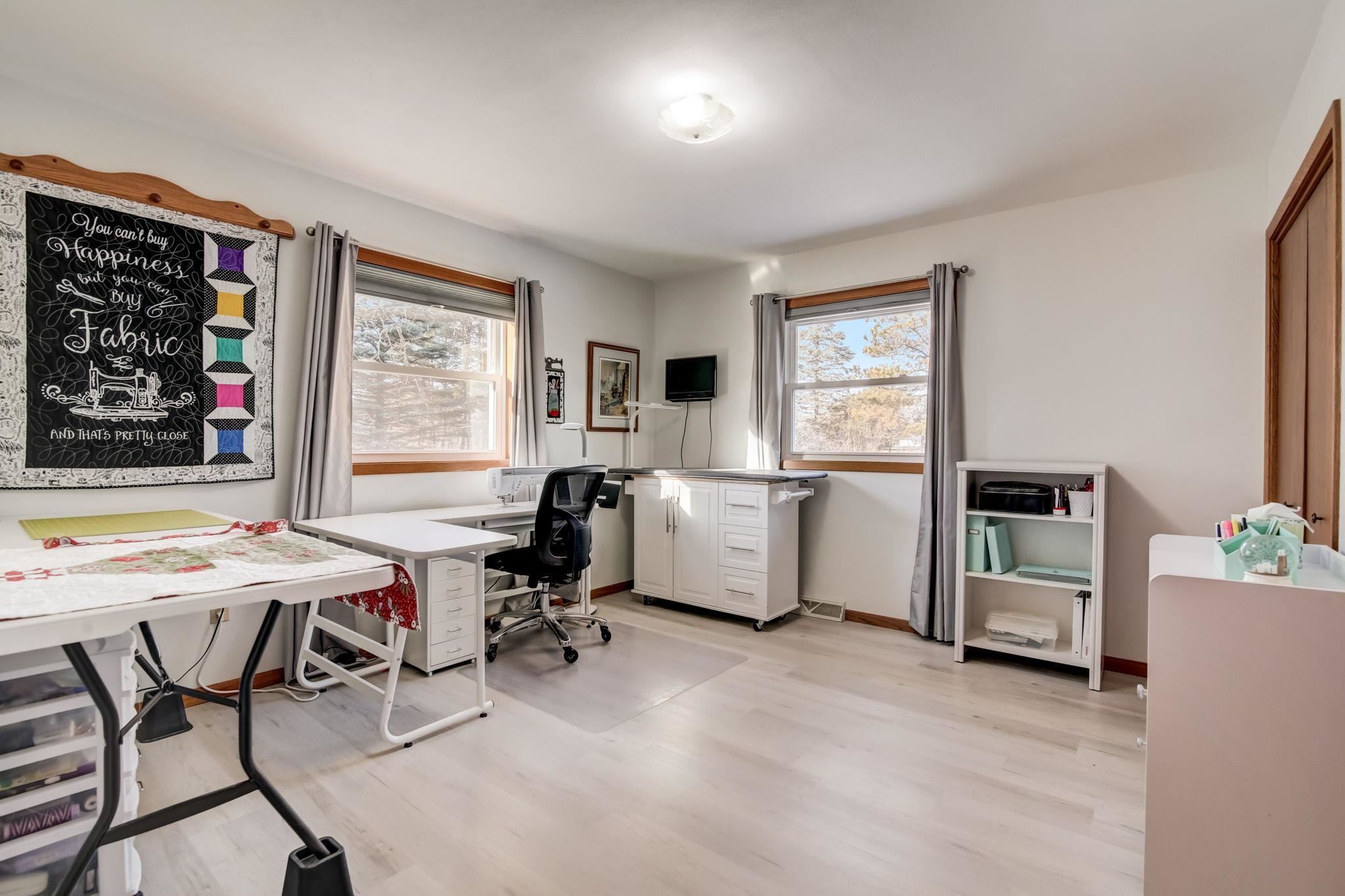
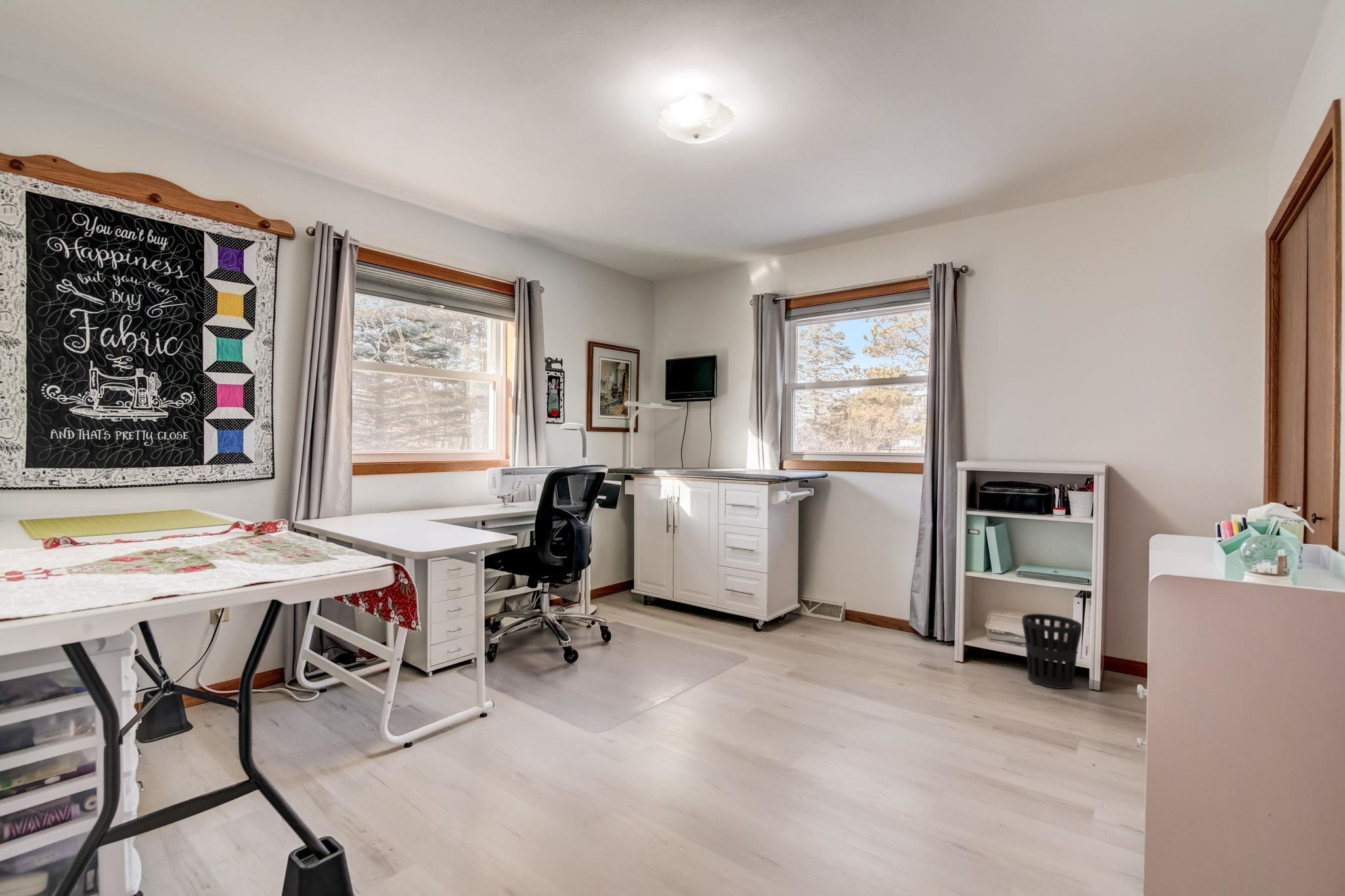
+ wastebasket (1051, 651)
